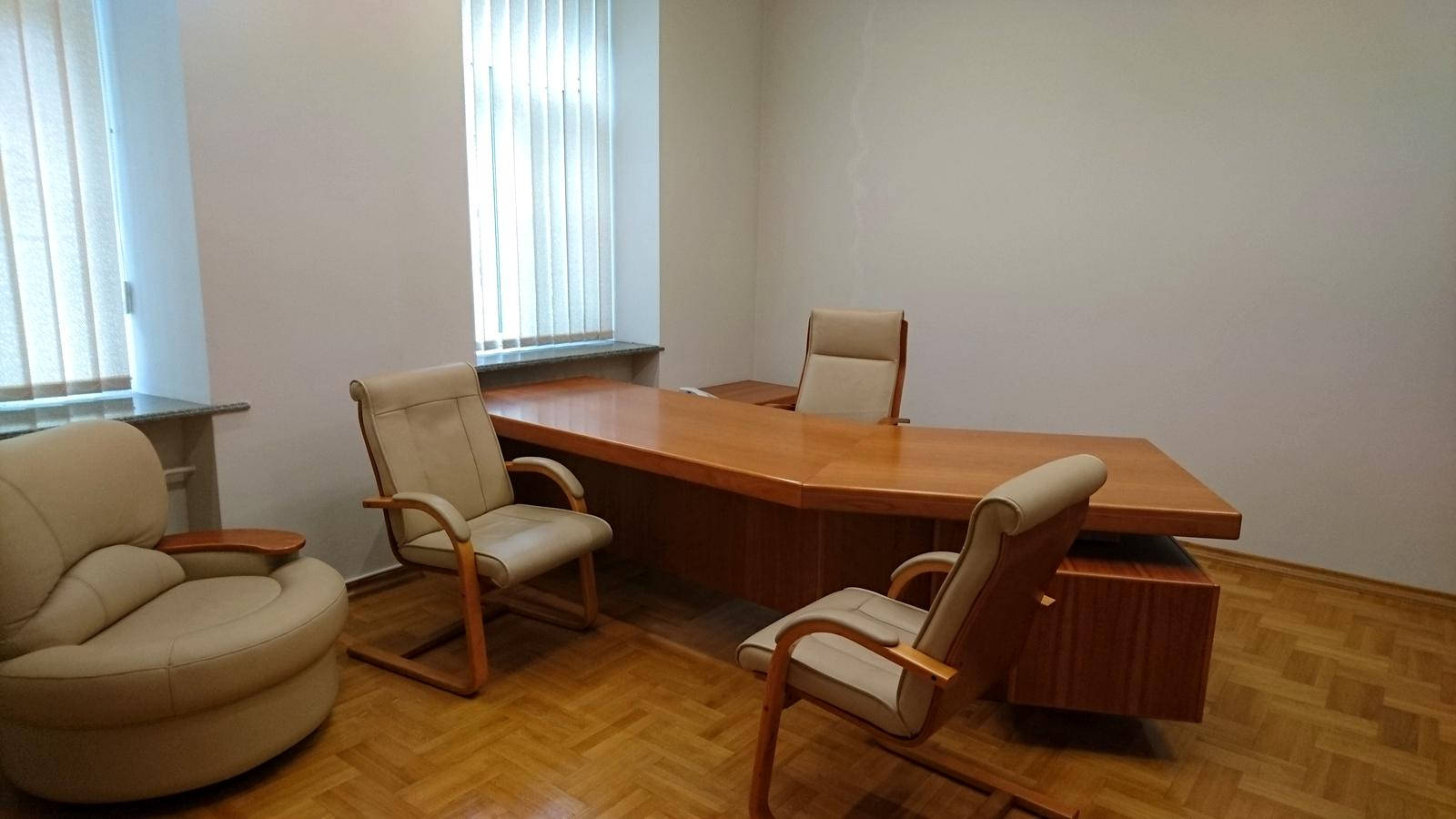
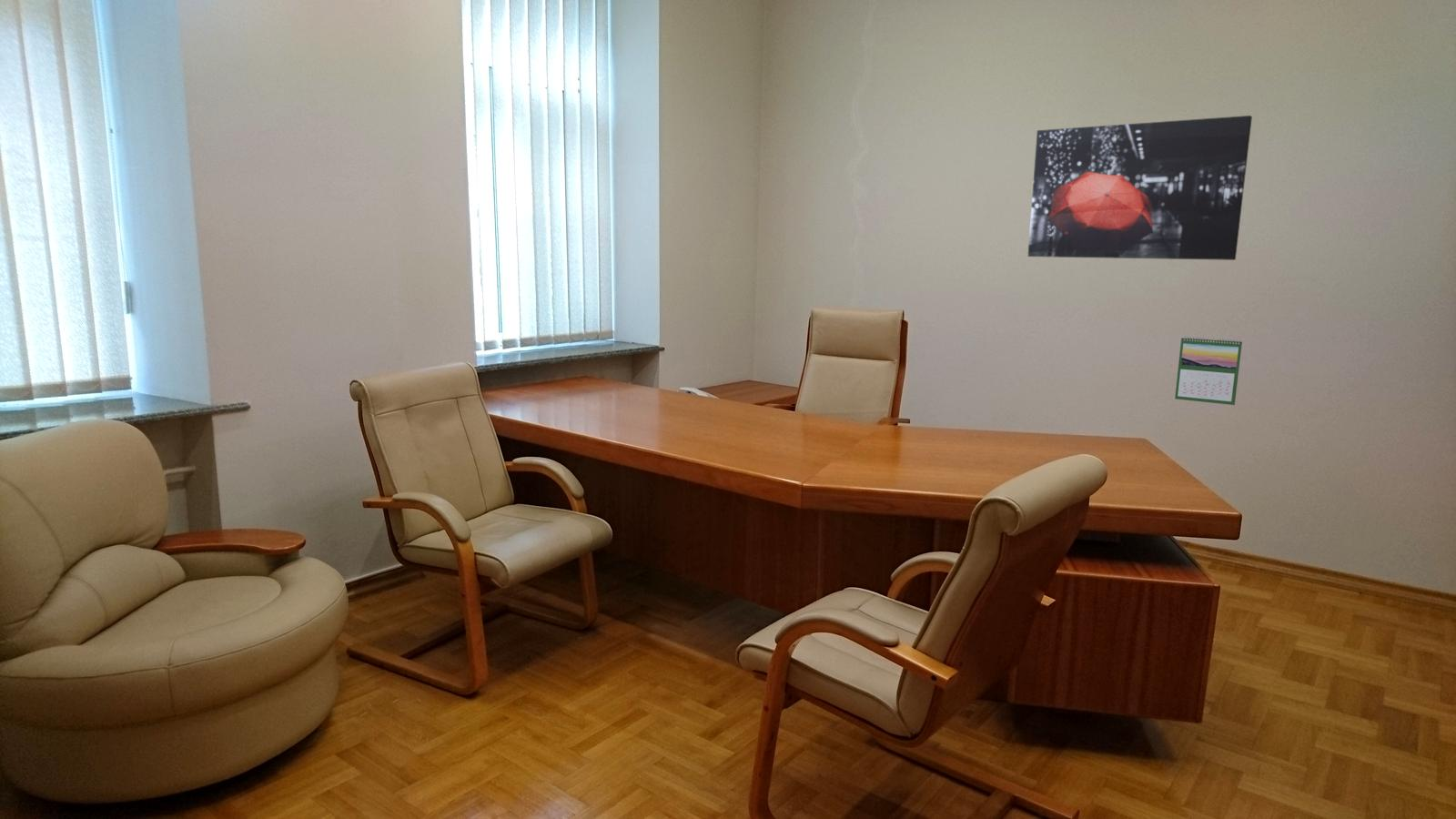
+ wall art (1131, 191)
+ calendar (1208, 369)
